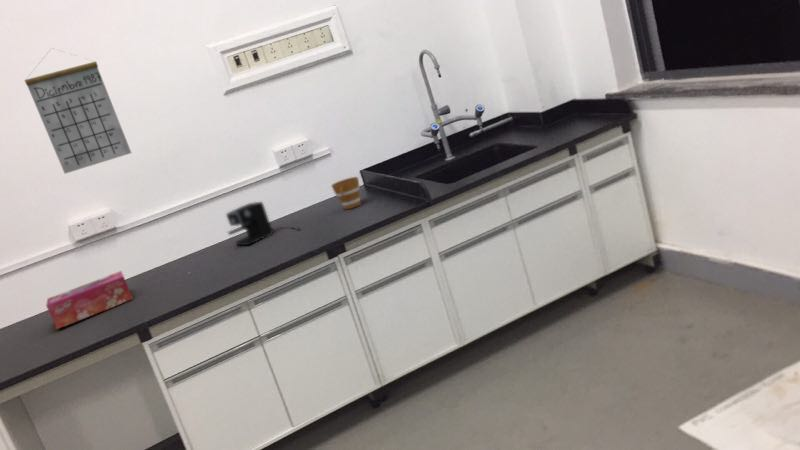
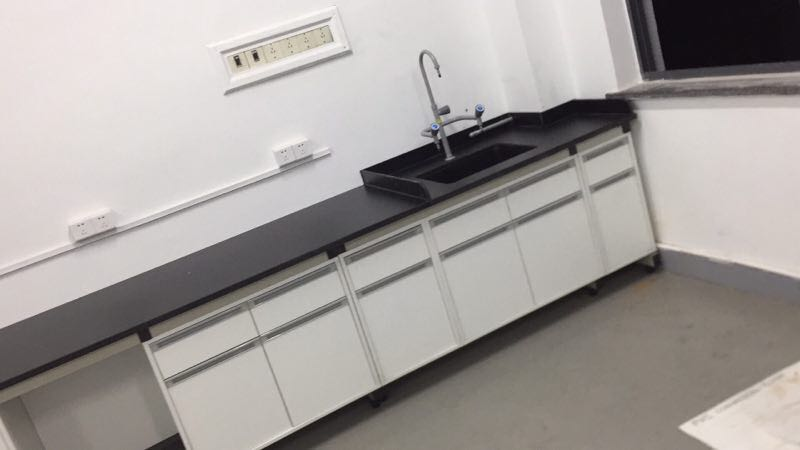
- coffee maker (261, 221)
- tissue box (90, 298)
- cup (348, 194)
- calendar (75, 106)
